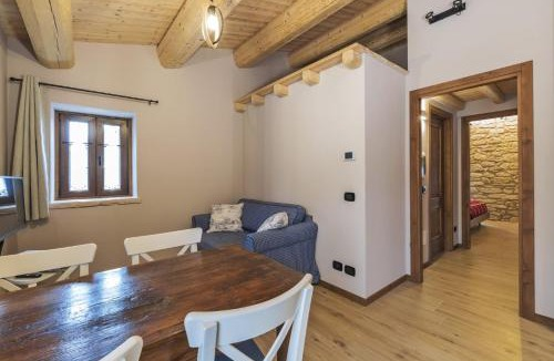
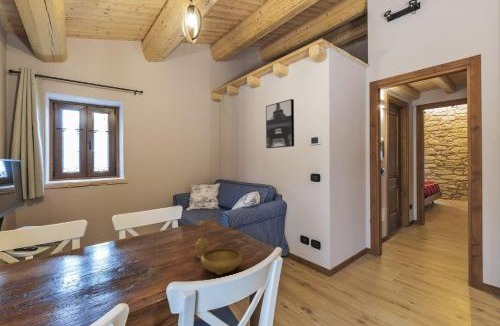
+ wall art (279, 125)
+ decorative bowl (214, 249)
